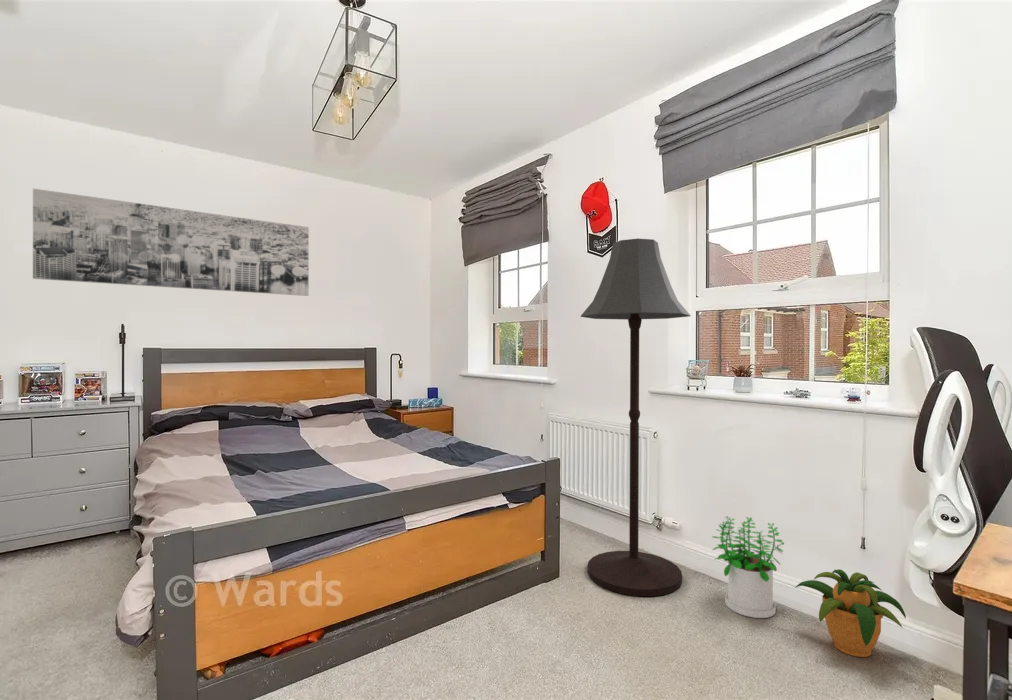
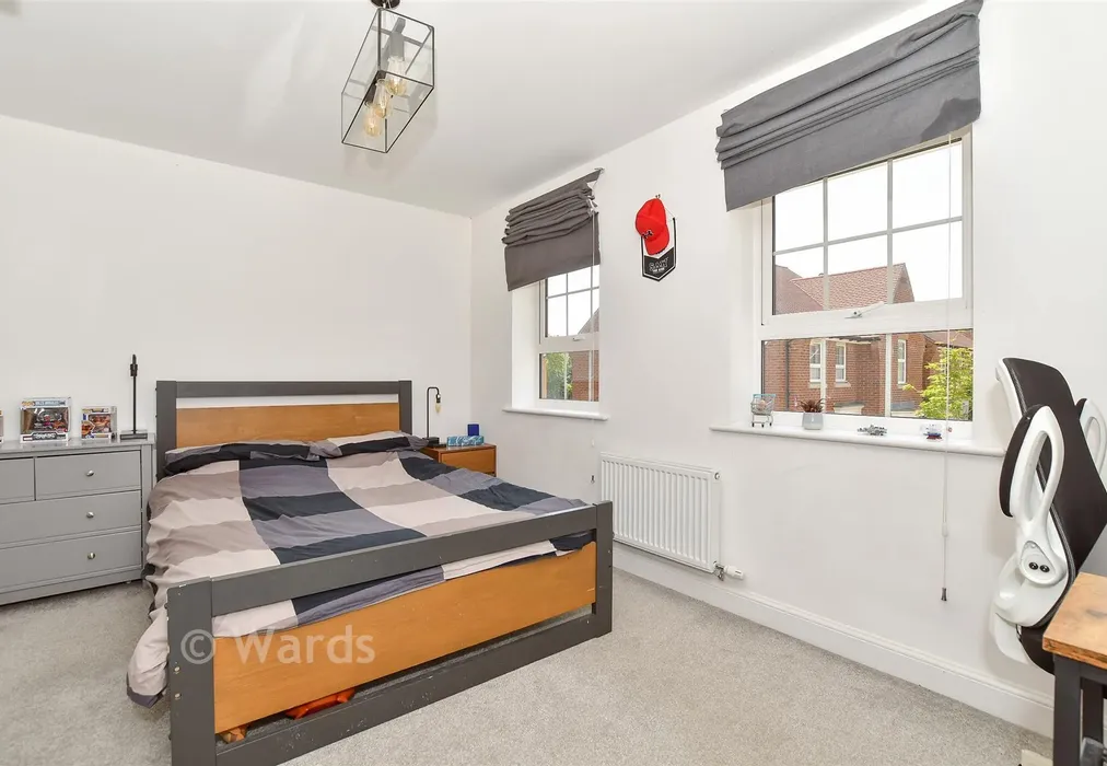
- potted plant (845, 606)
- potted plant (745, 562)
- wall art (188, 249)
- floor lamp (634, 409)
